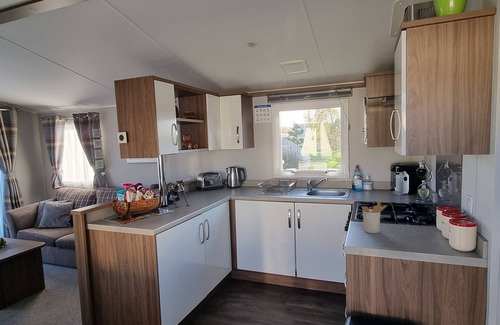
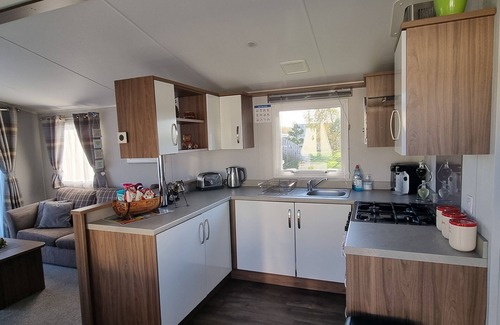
- utensil holder (374, 217)
